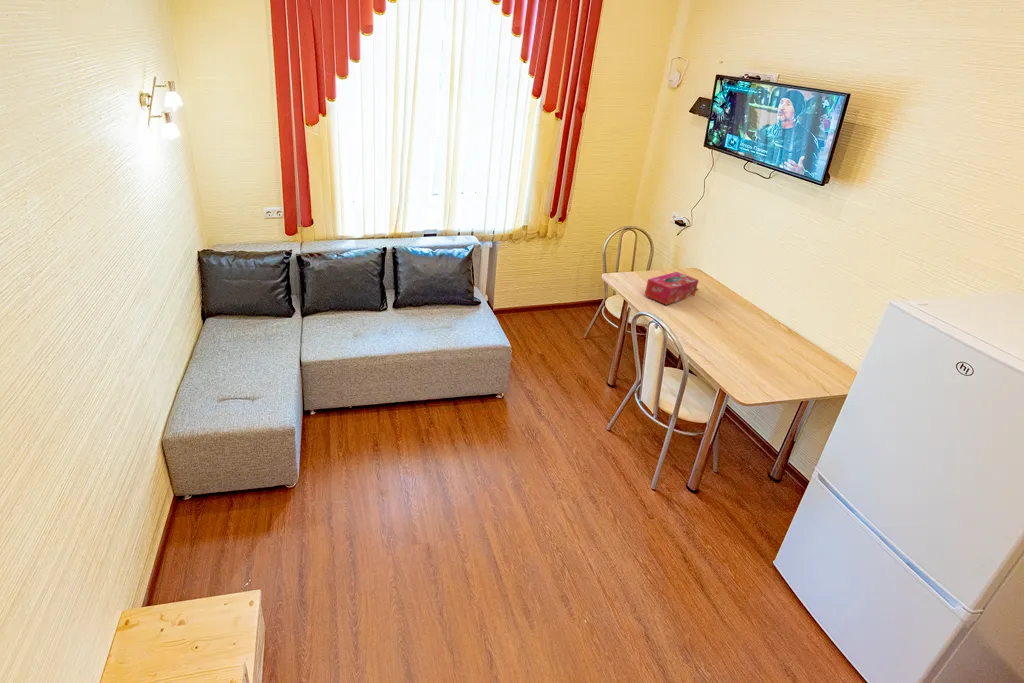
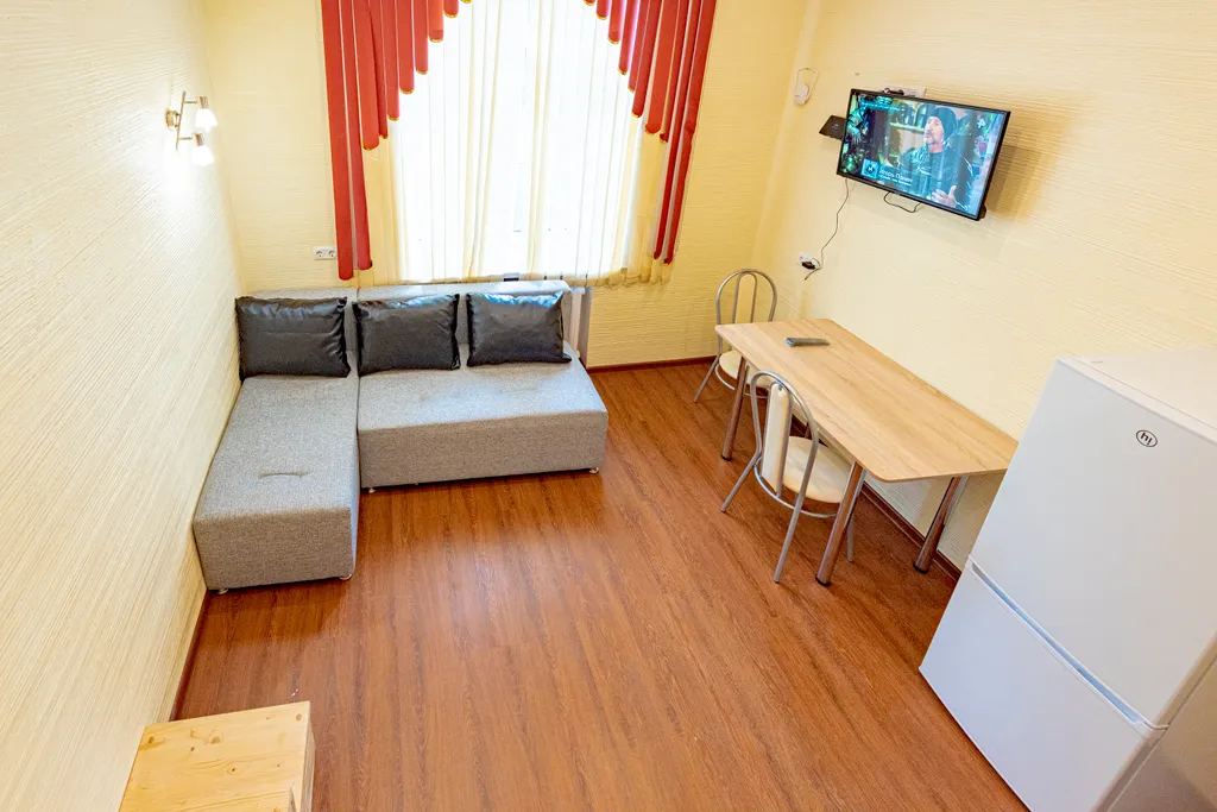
- tissue box (671, 287)
